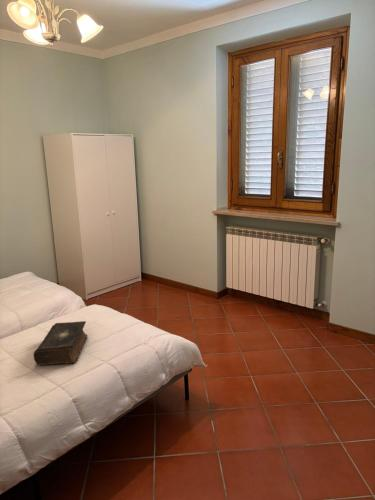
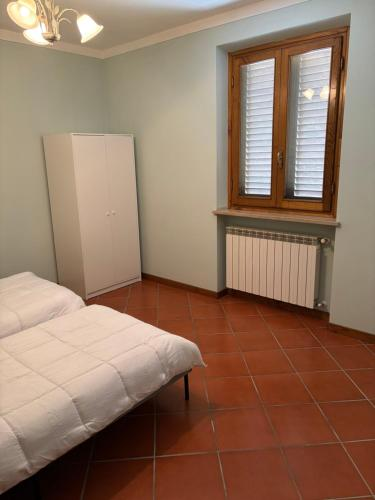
- book (62, 341)
